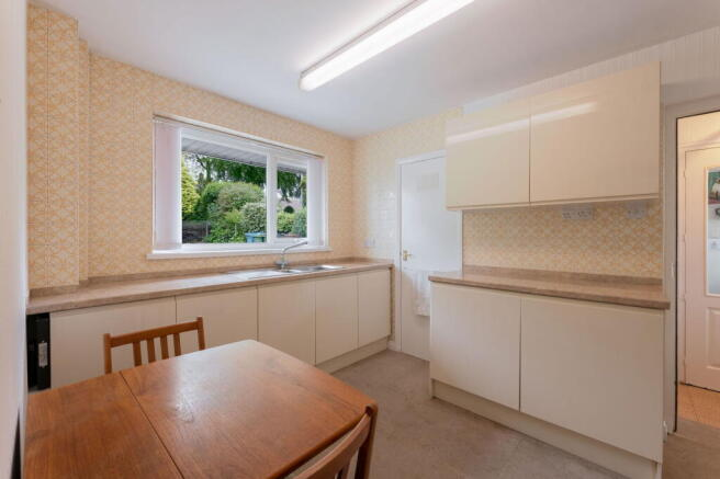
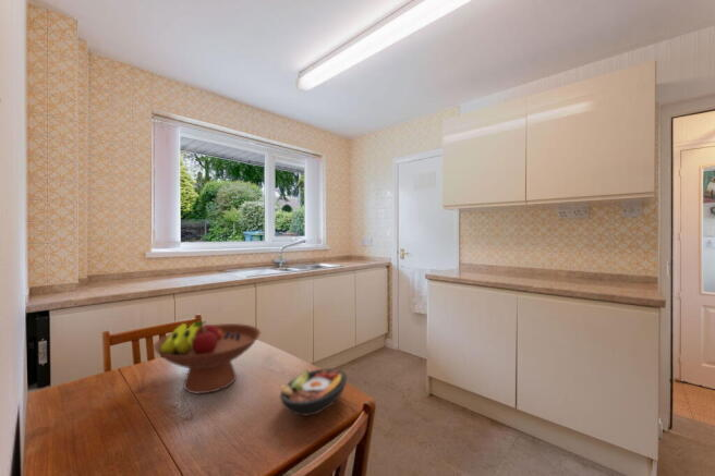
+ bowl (315, 392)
+ fruit bowl (210, 351)
